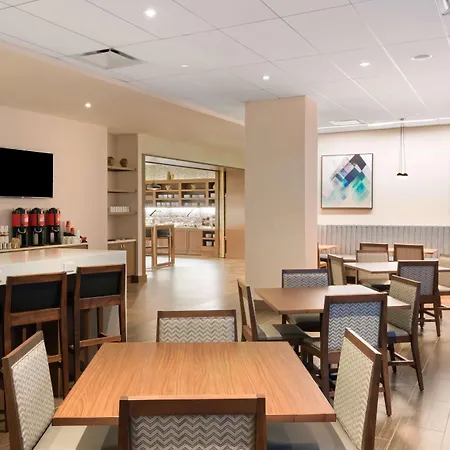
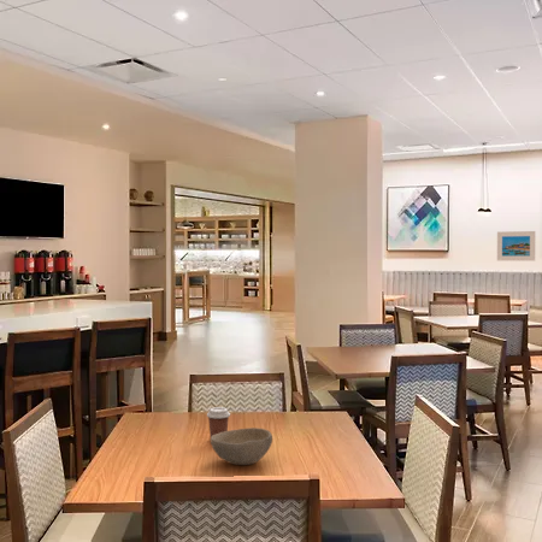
+ bowl (241, 447)
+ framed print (516, 246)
+ coffee cup (218, 424)
